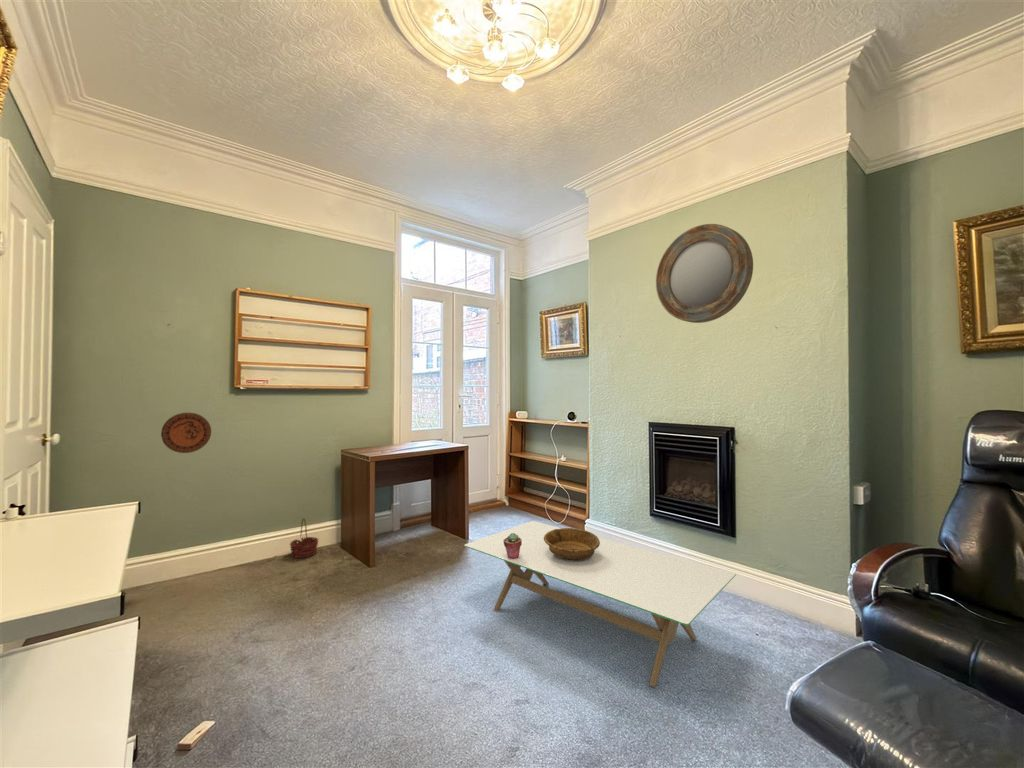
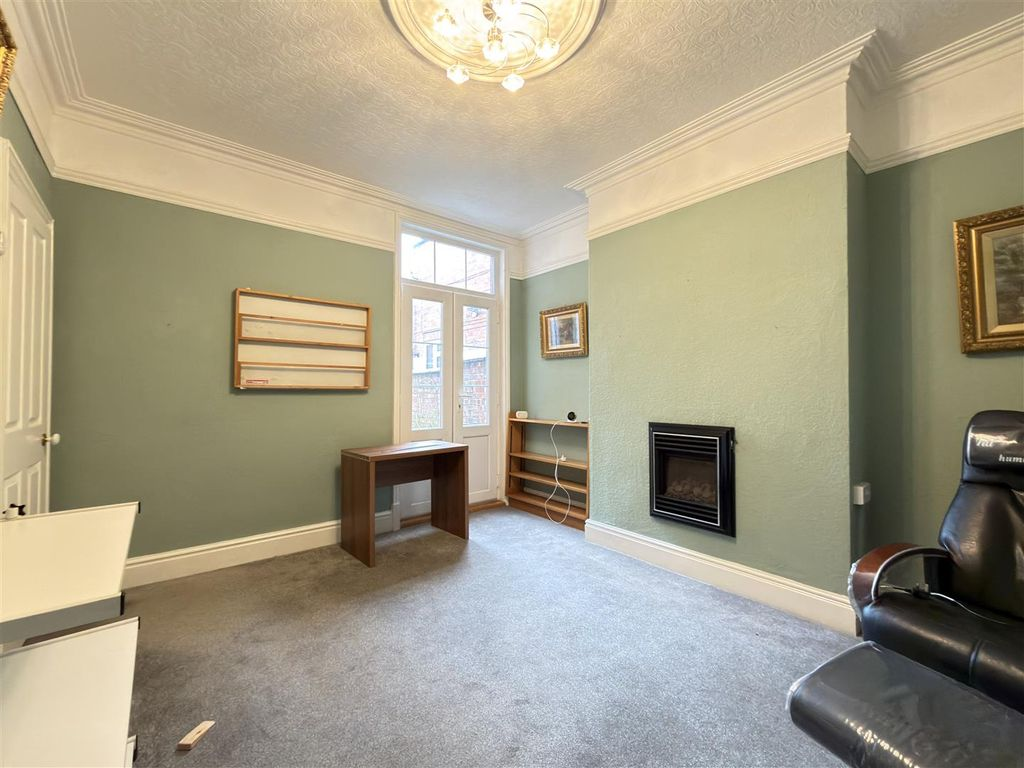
- basket (306, 536)
- decorative bowl (571, 545)
- home mirror (700, 274)
- coffee table (588, 590)
- potted succulent (512, 544)
- decorative plate (186, 432)
